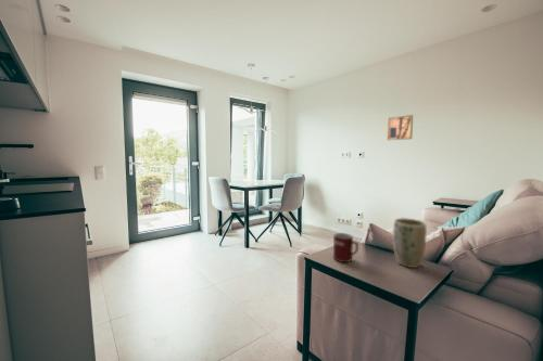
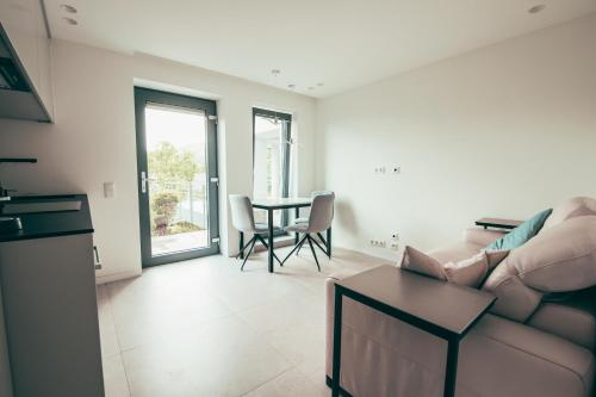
- mug (345, 248)
- plant pot (408, 242)
- wall art (400, 128)
